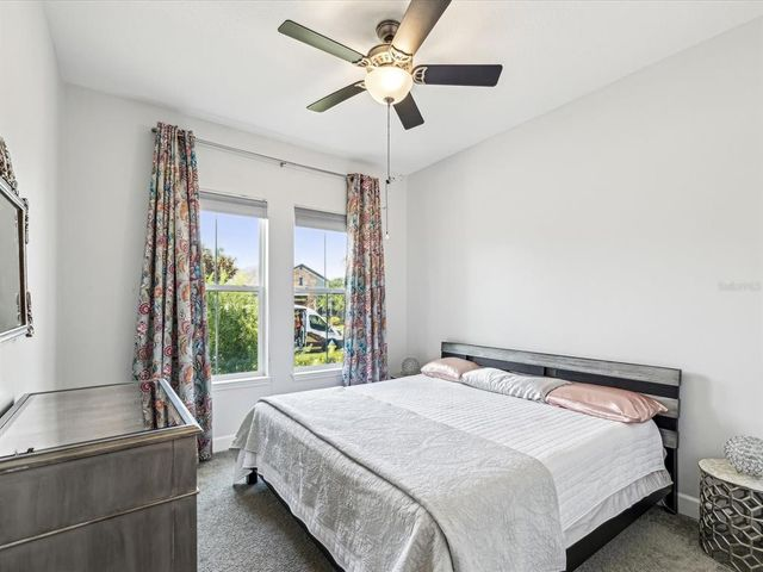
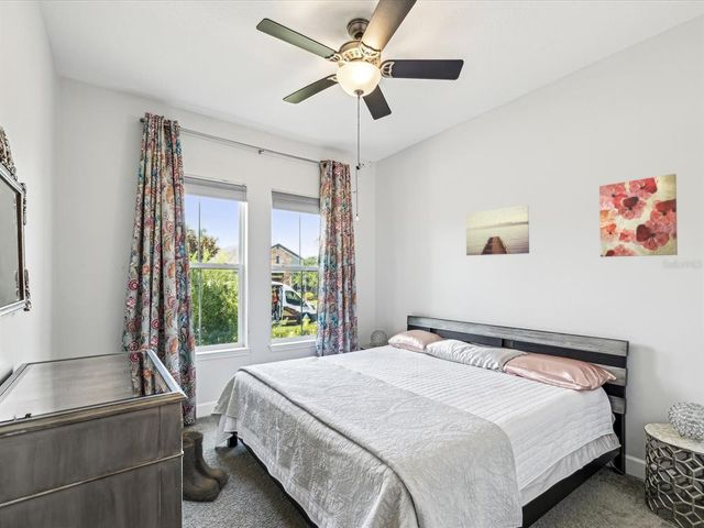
+ wall art (495, 232)
+ wall art (635, 218)
+ boots (197, 463)
